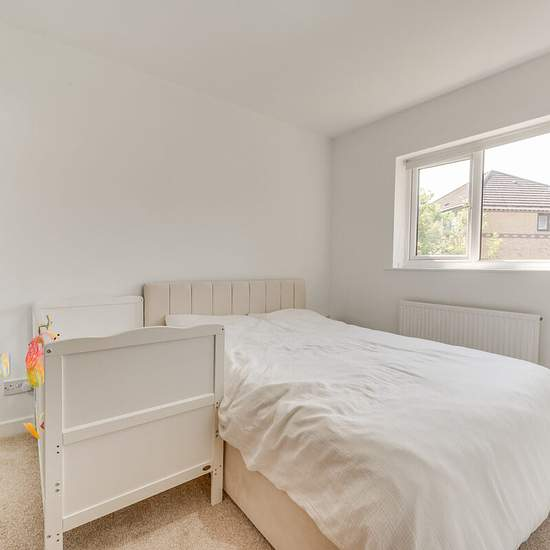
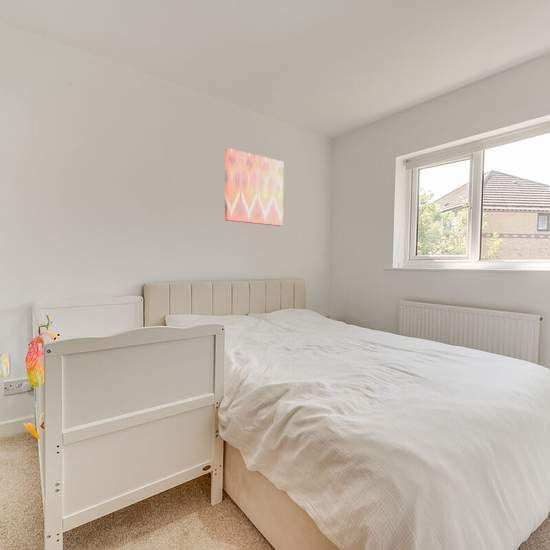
+ wall art (255, 189)
